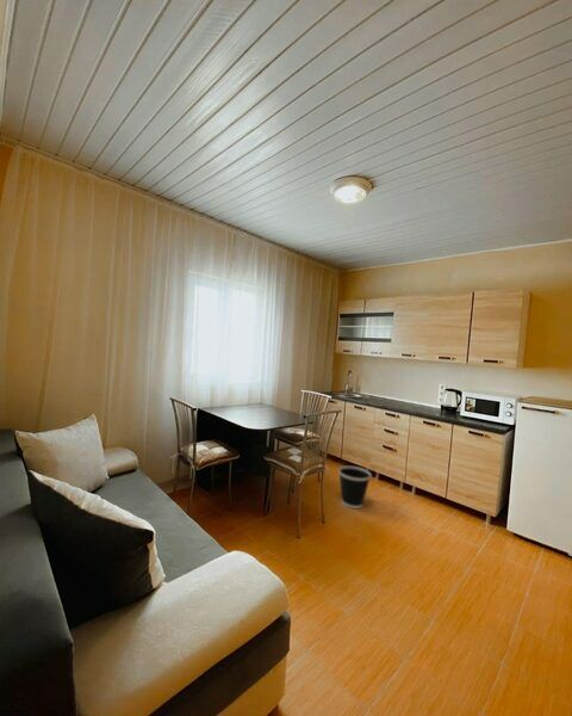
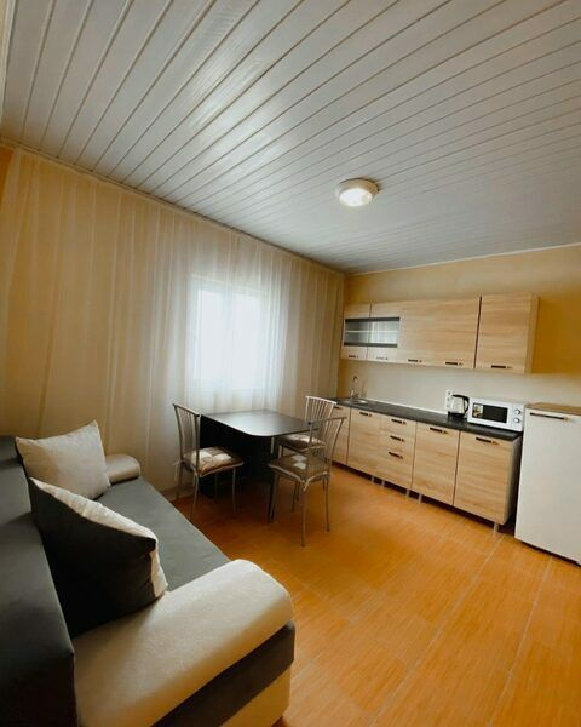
- wastebasket (353, 487)
